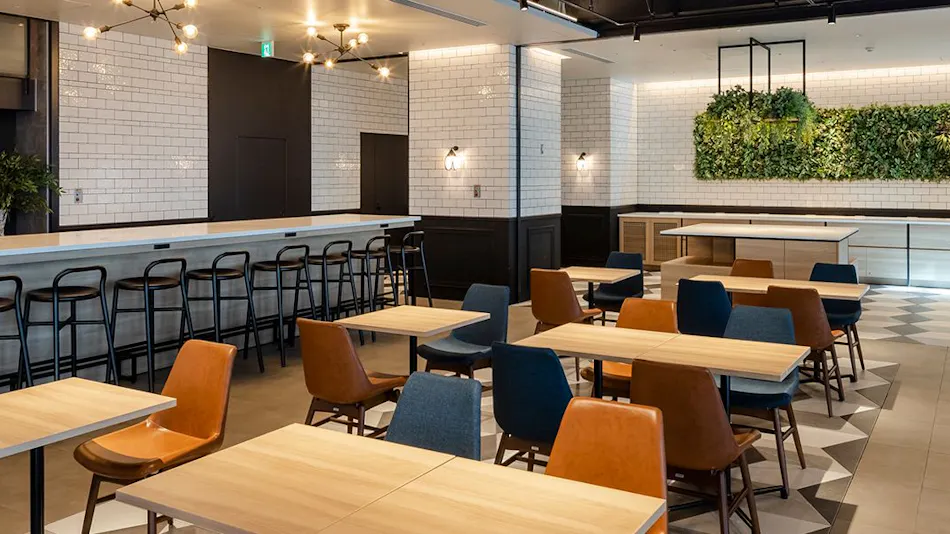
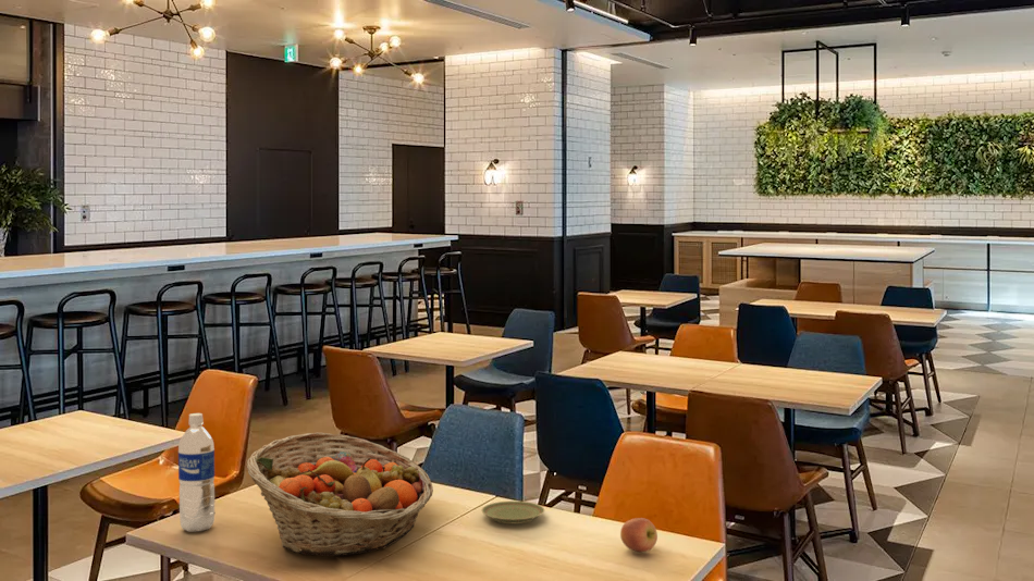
+ apple (640, 534)
+ plate (513, 514)
+ fruit basket (343, 489)
+ water bottle (196, 471)
